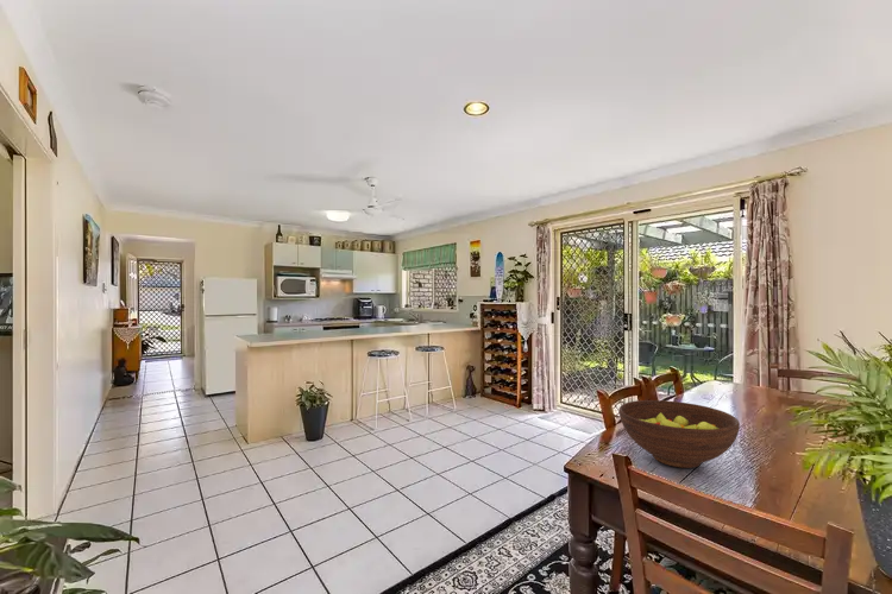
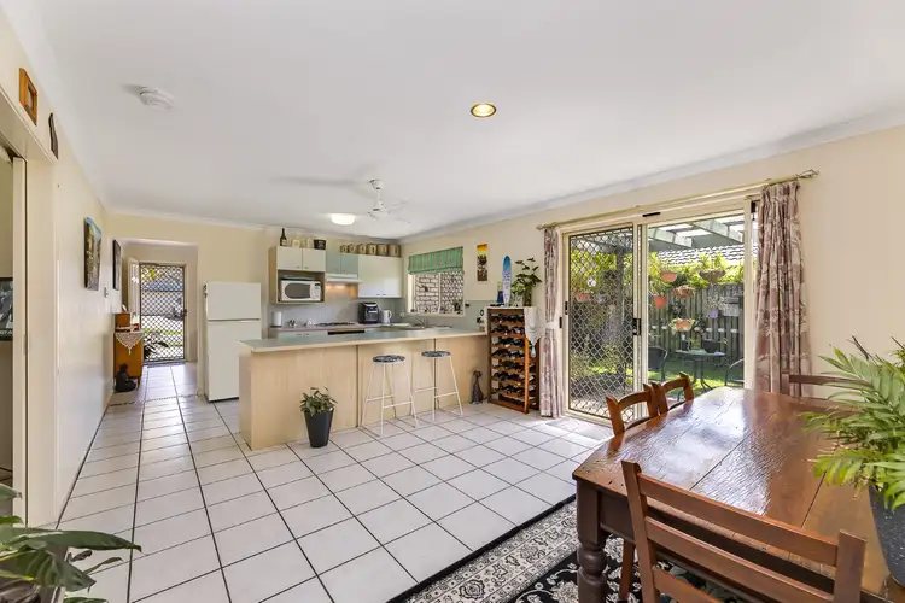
- fruit bowl (676, 436)
